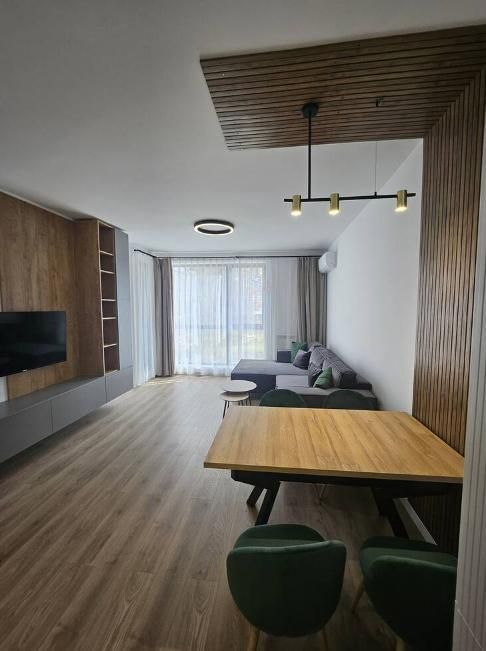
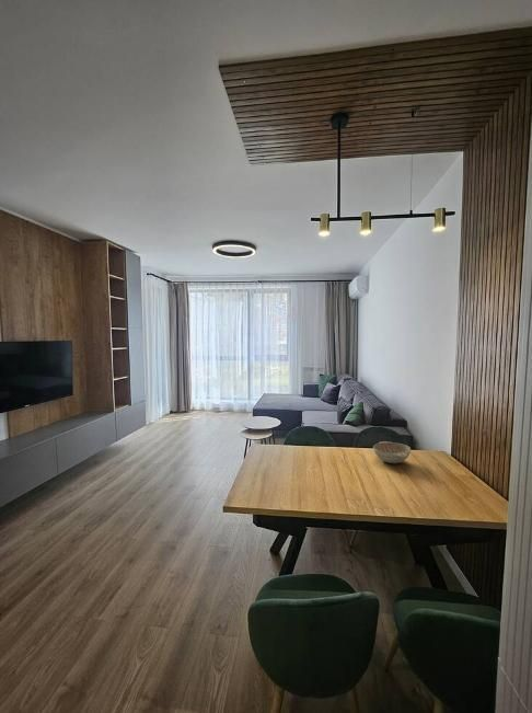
+ decorative bowl (391, 453)
